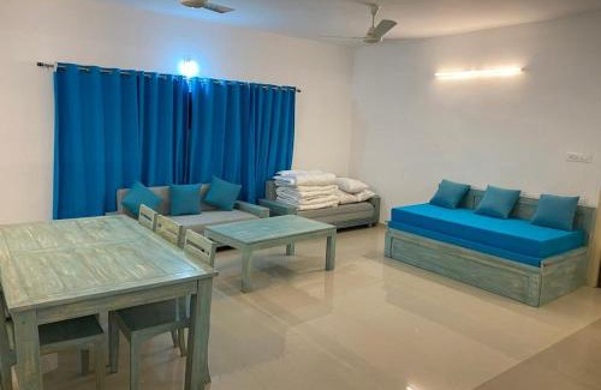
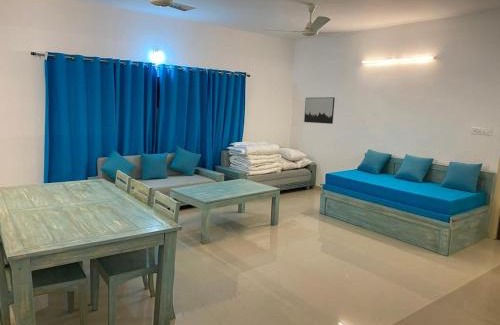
+ wall art (318, 110)
